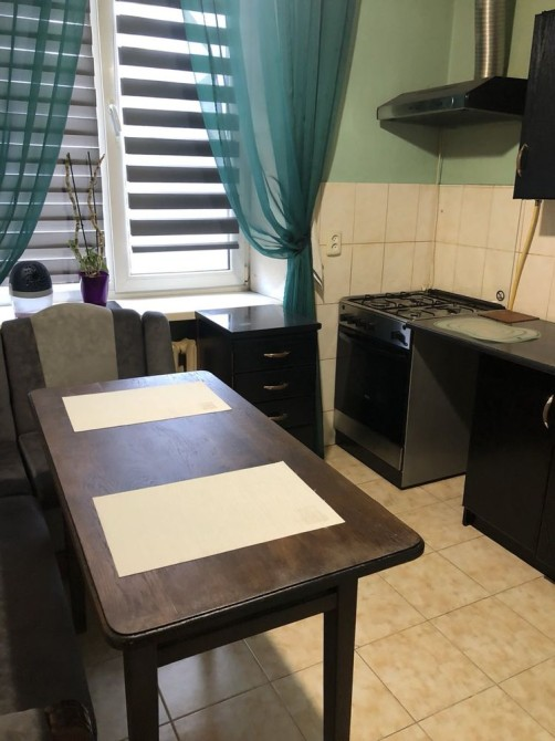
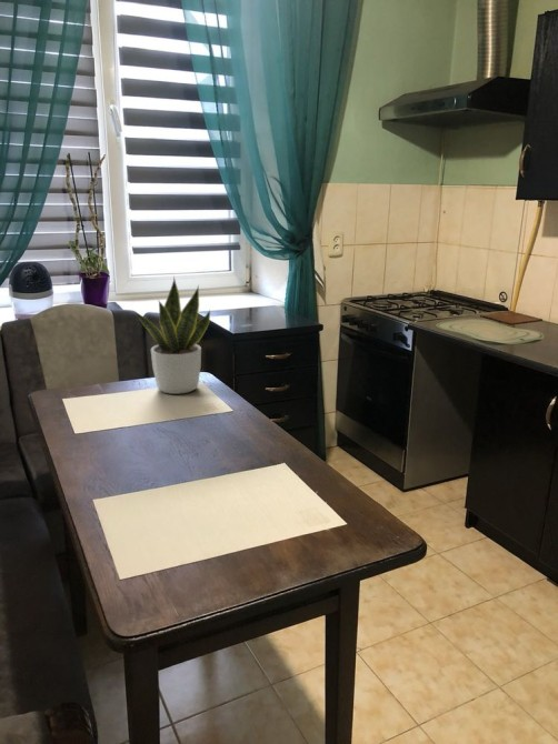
+ potted plant (173, 333)
